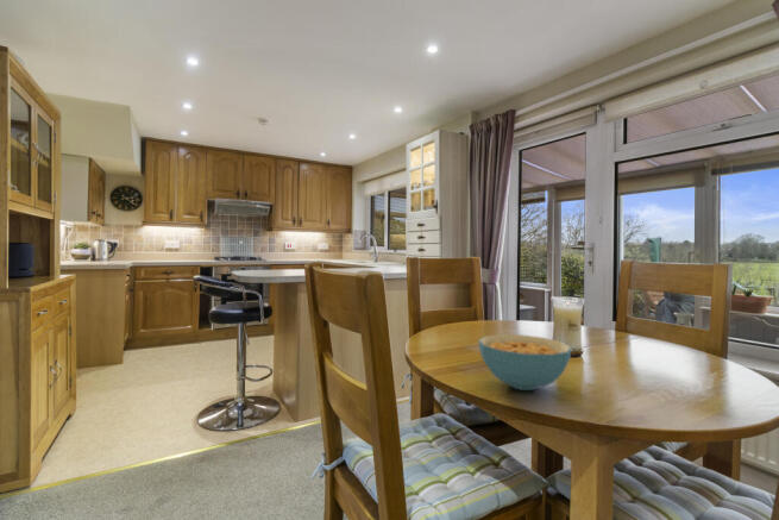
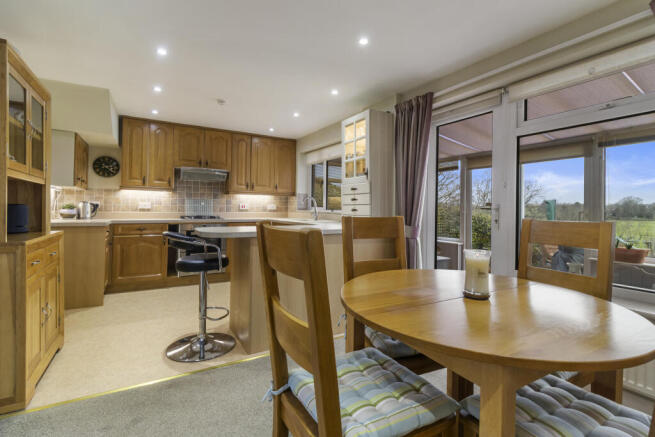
- cereal bowl (522, 364)
